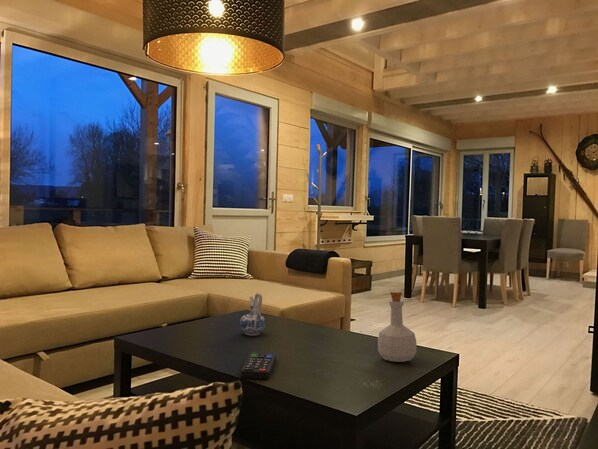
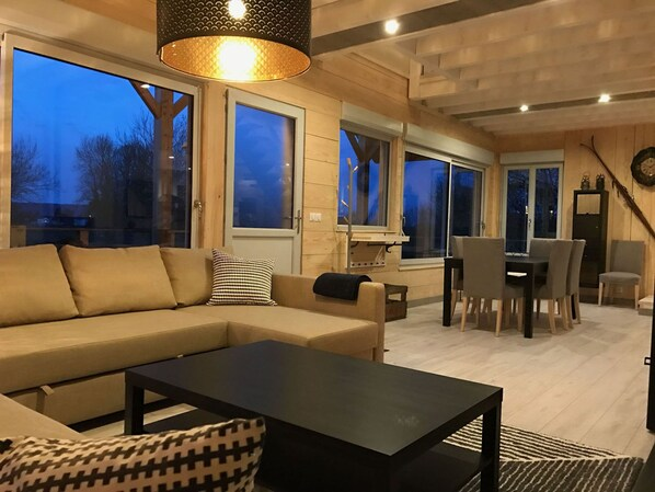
- bottle (397, 325)
- ceramic pitcher (253, 312)
- remote control (259, 363)
